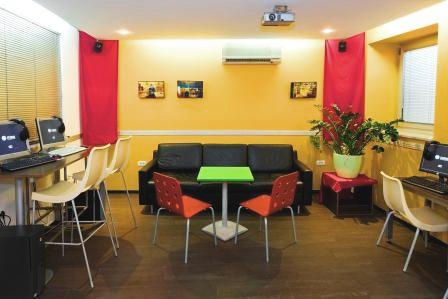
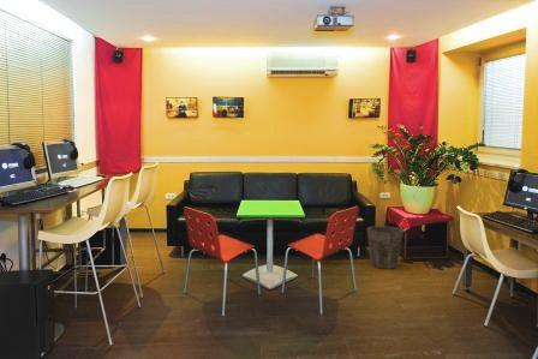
+ waste bin (384, 246)
